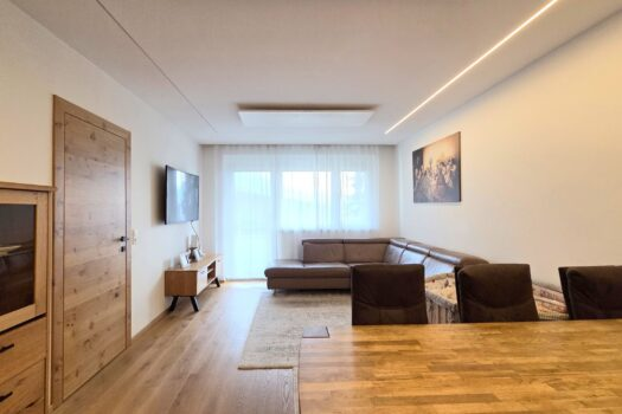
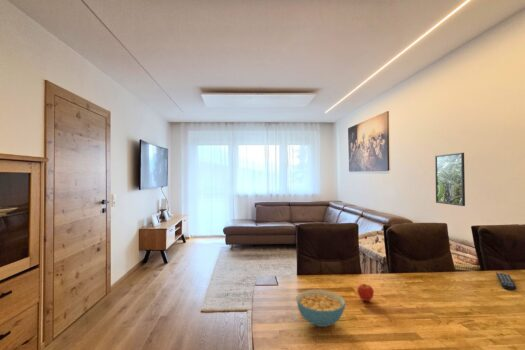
+ remote control (505, 280)
+ cereal bowl (320, 311)
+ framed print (449, 179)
+ fruit (365, 292)
